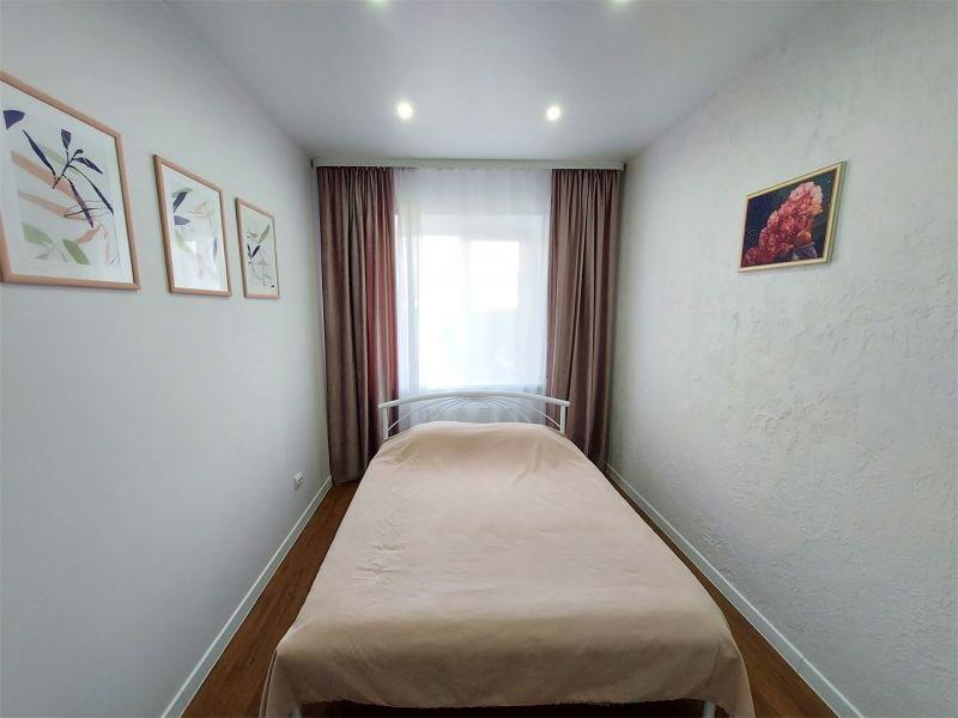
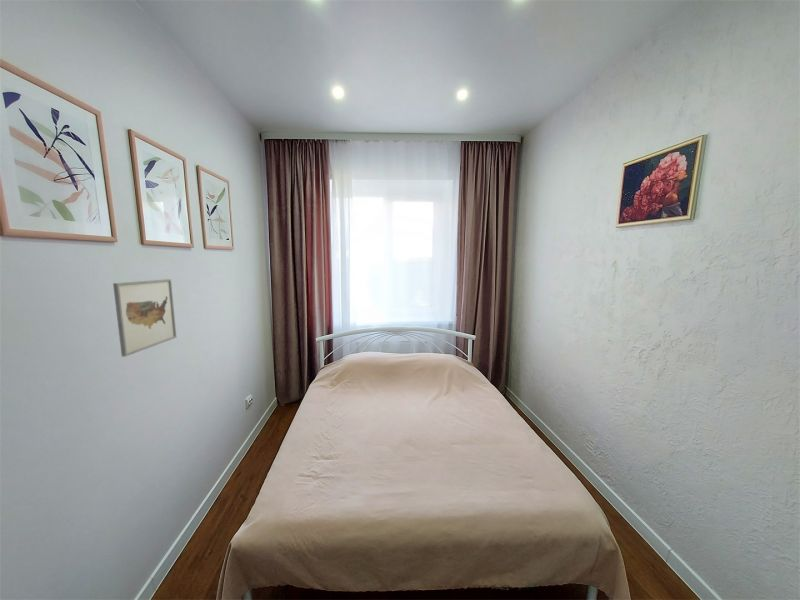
+ wall art (148, 314)
